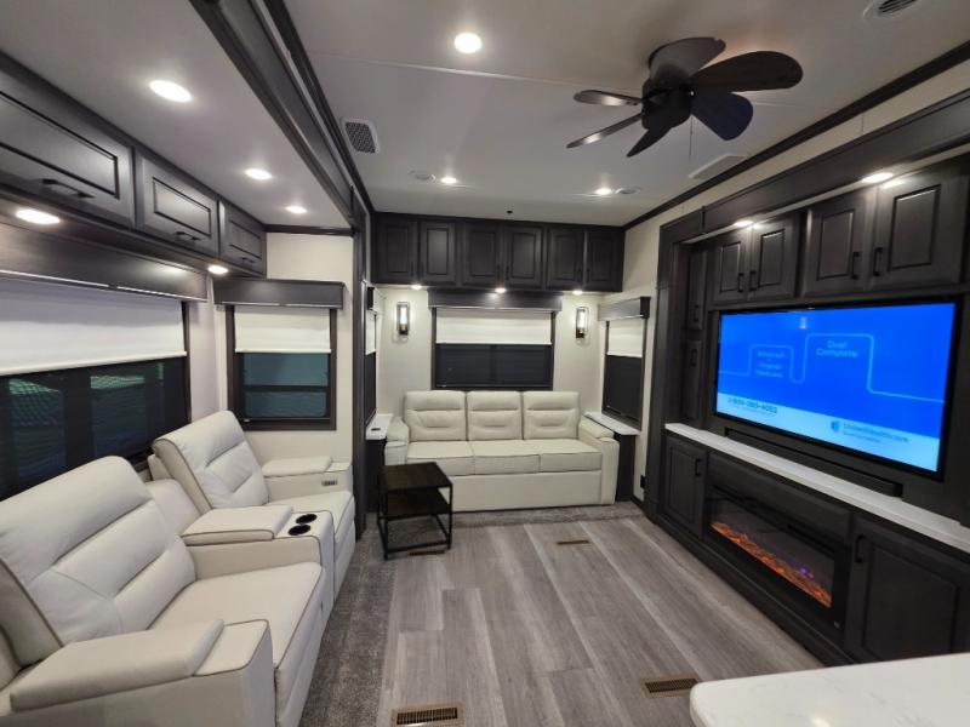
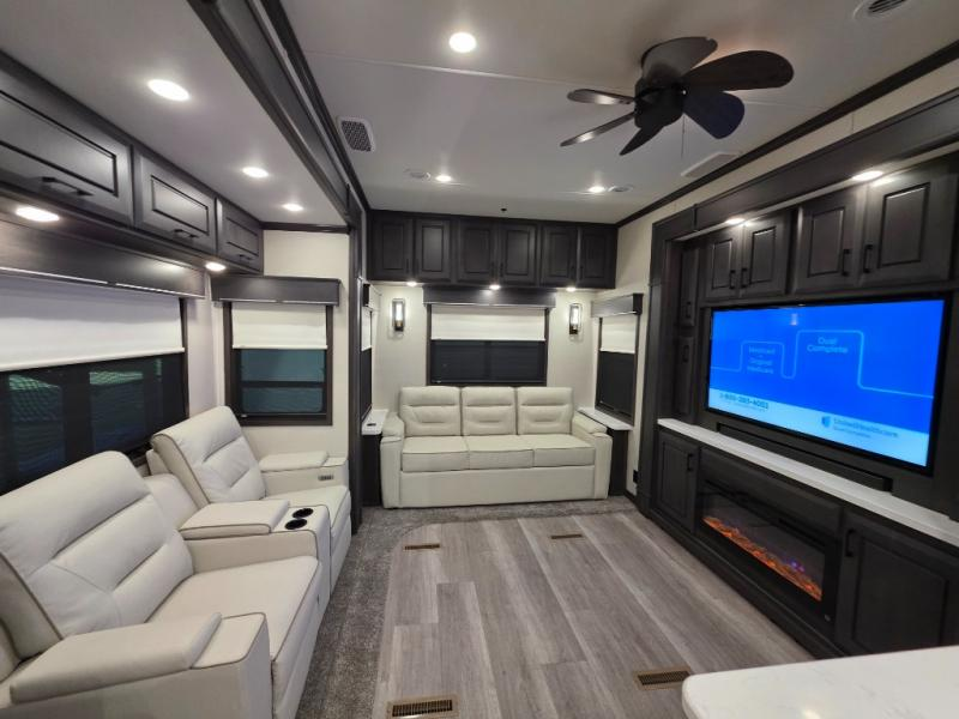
- side table (411, 504)
